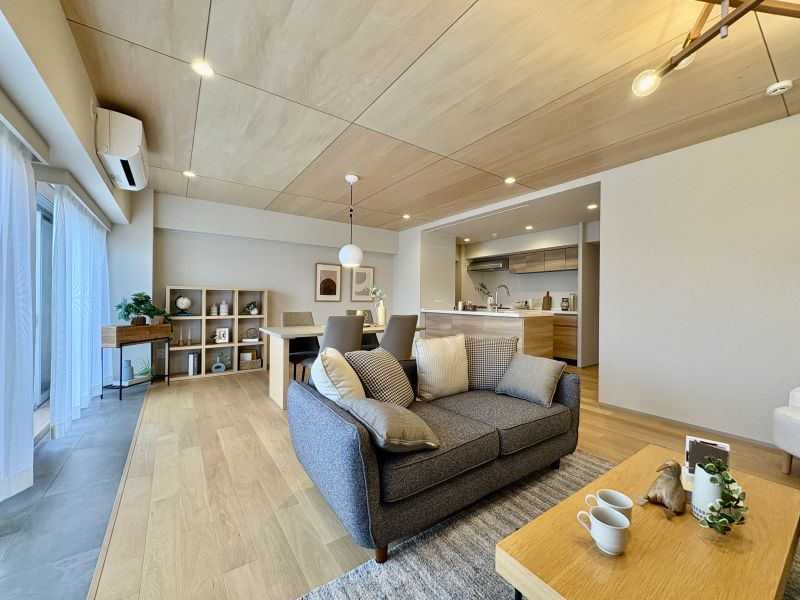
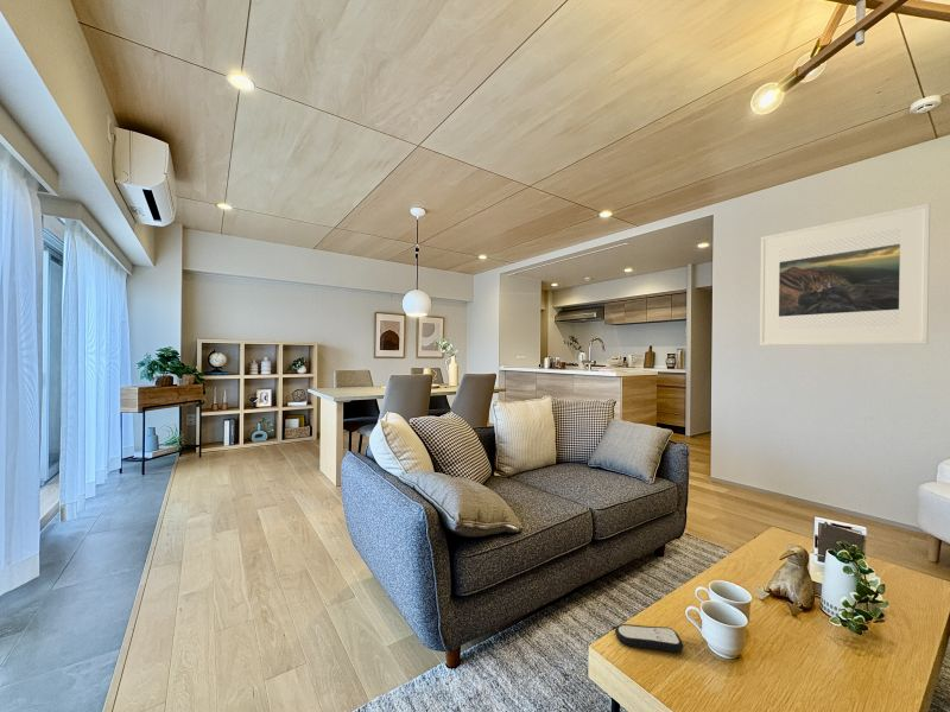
+ remote control (647, 636)
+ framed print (834, 284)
